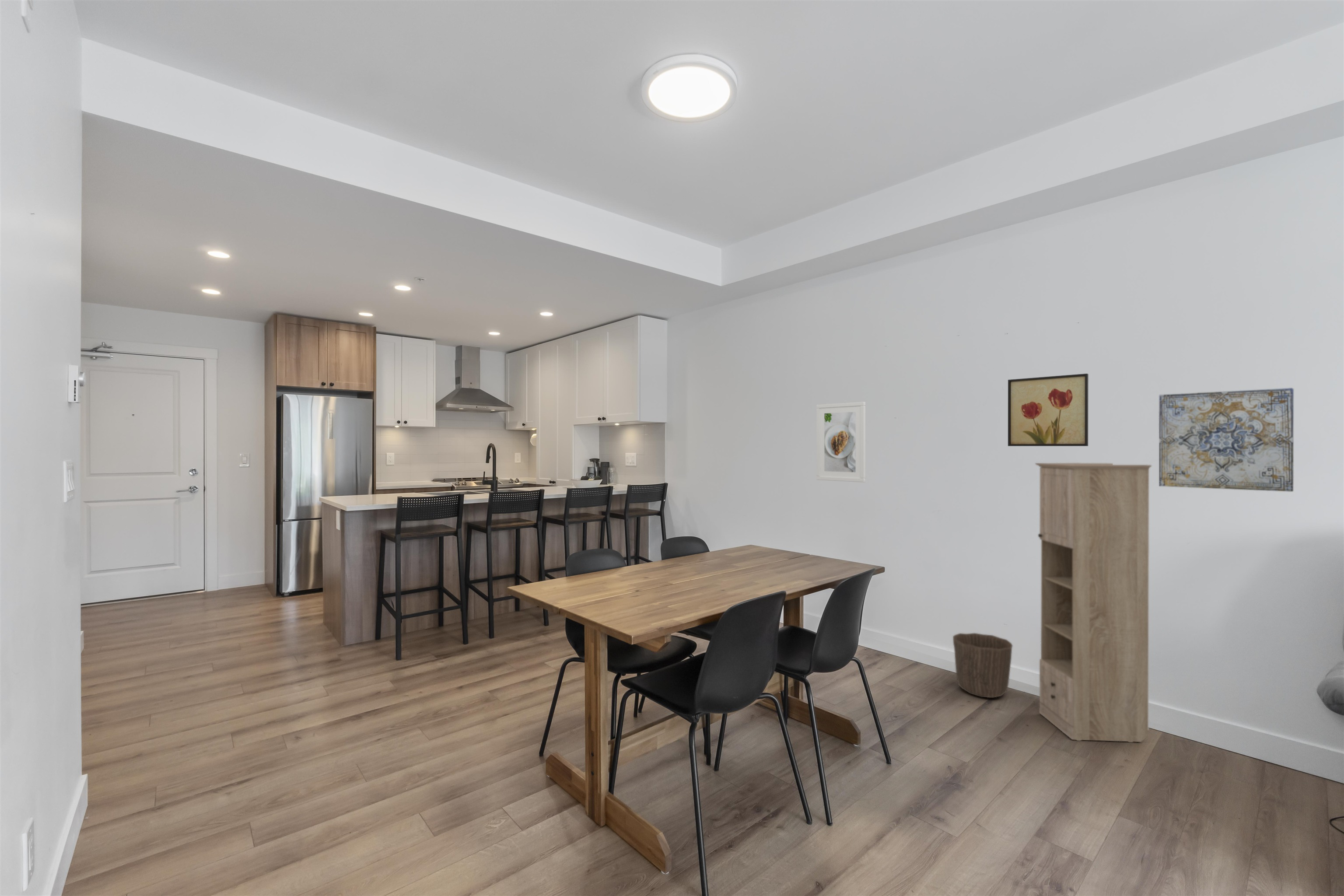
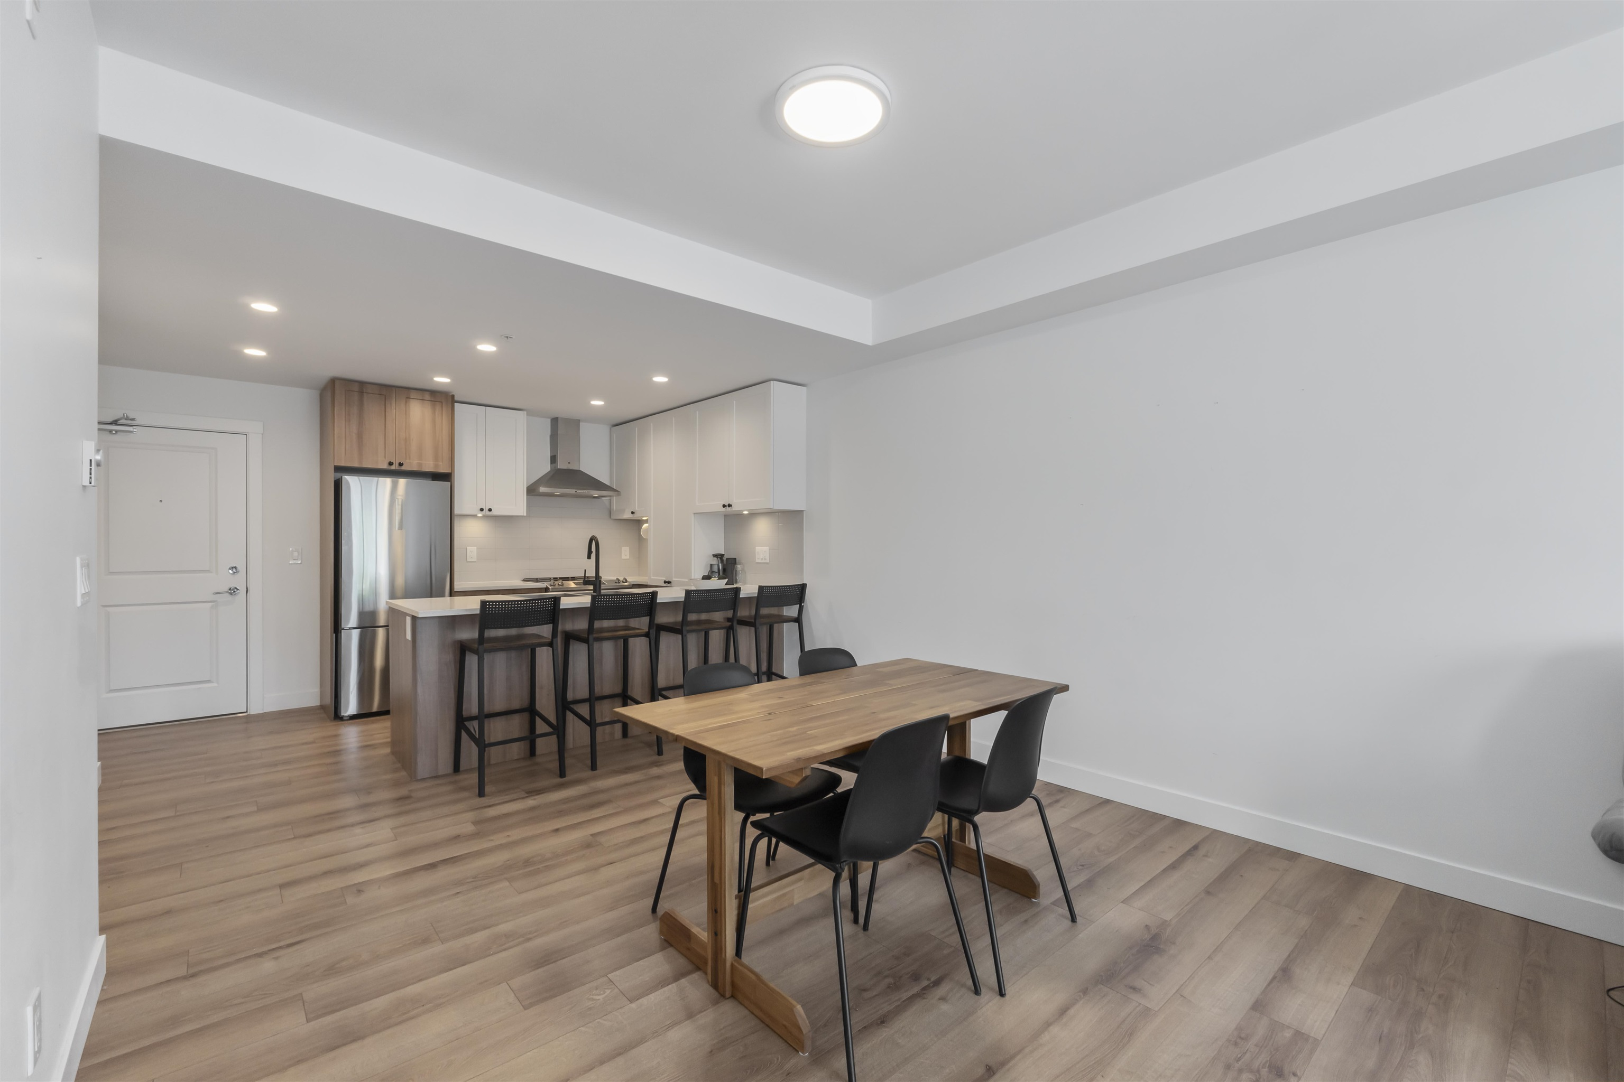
- storage cabinet (1090, 595)
- waste basket (982, 665)
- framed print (840, 442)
- wall art (1222, 440)
- wall art (1046, 411)
